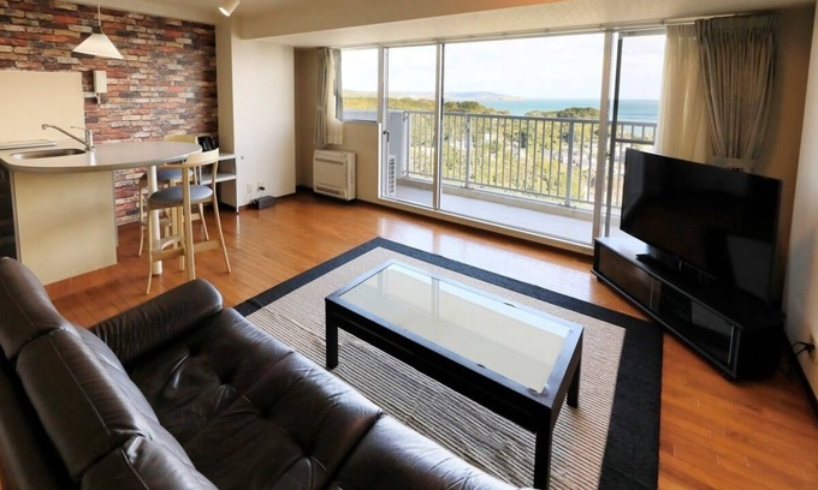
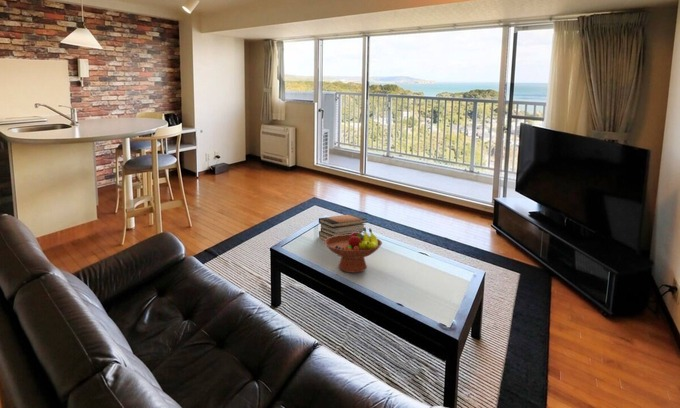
+ book stack (342, 228)
+ fruit bowl (352, 250)
